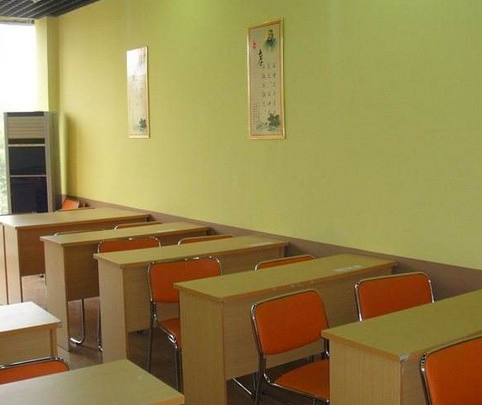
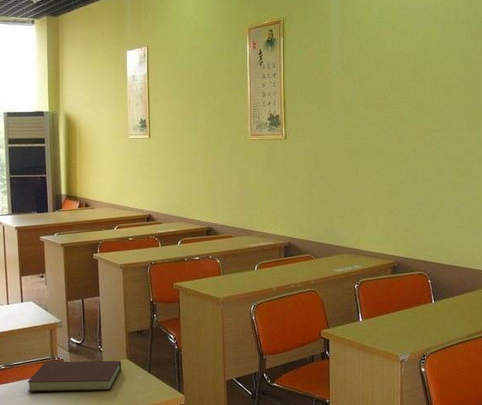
+ notebook (76, 375)
